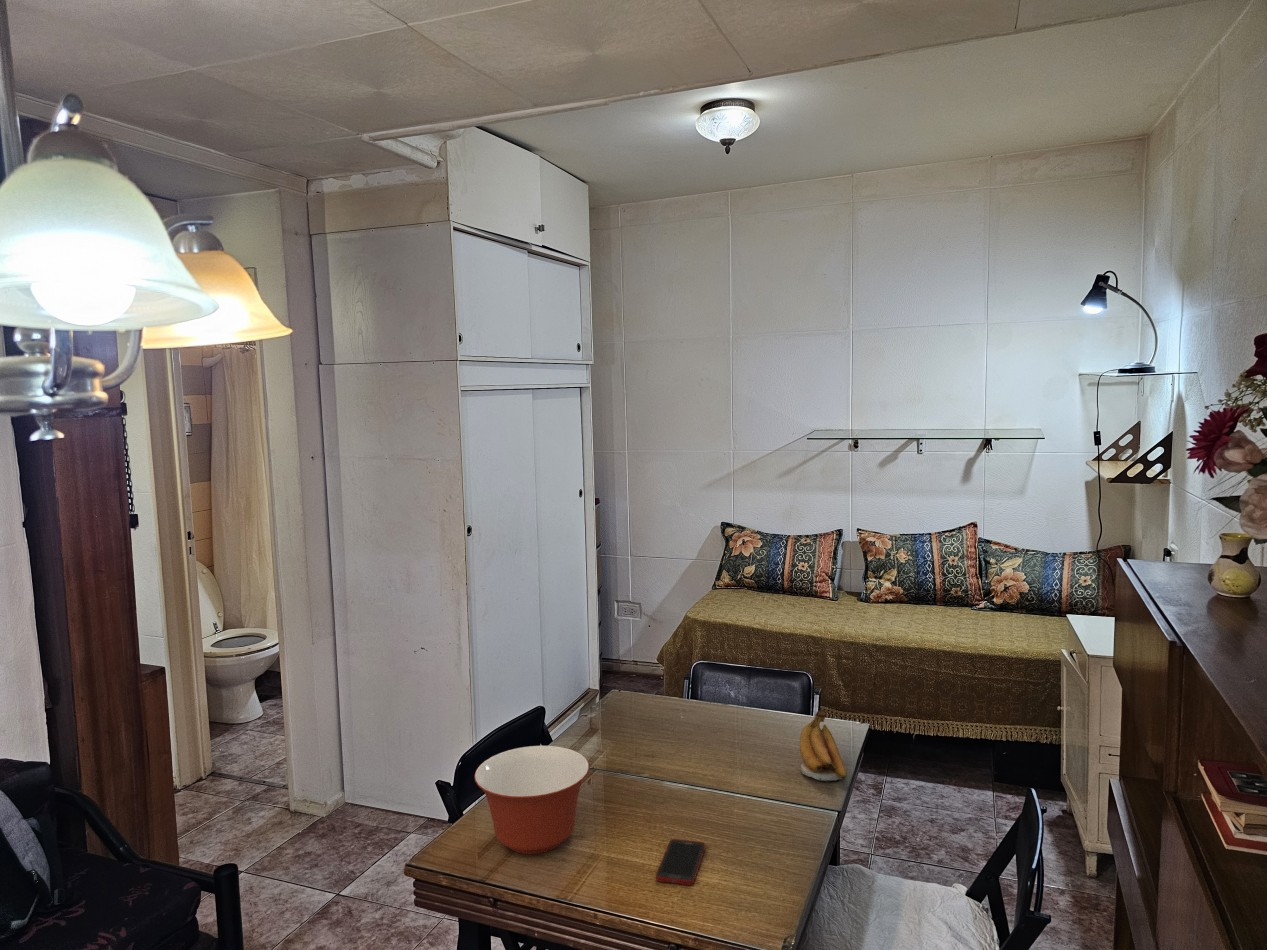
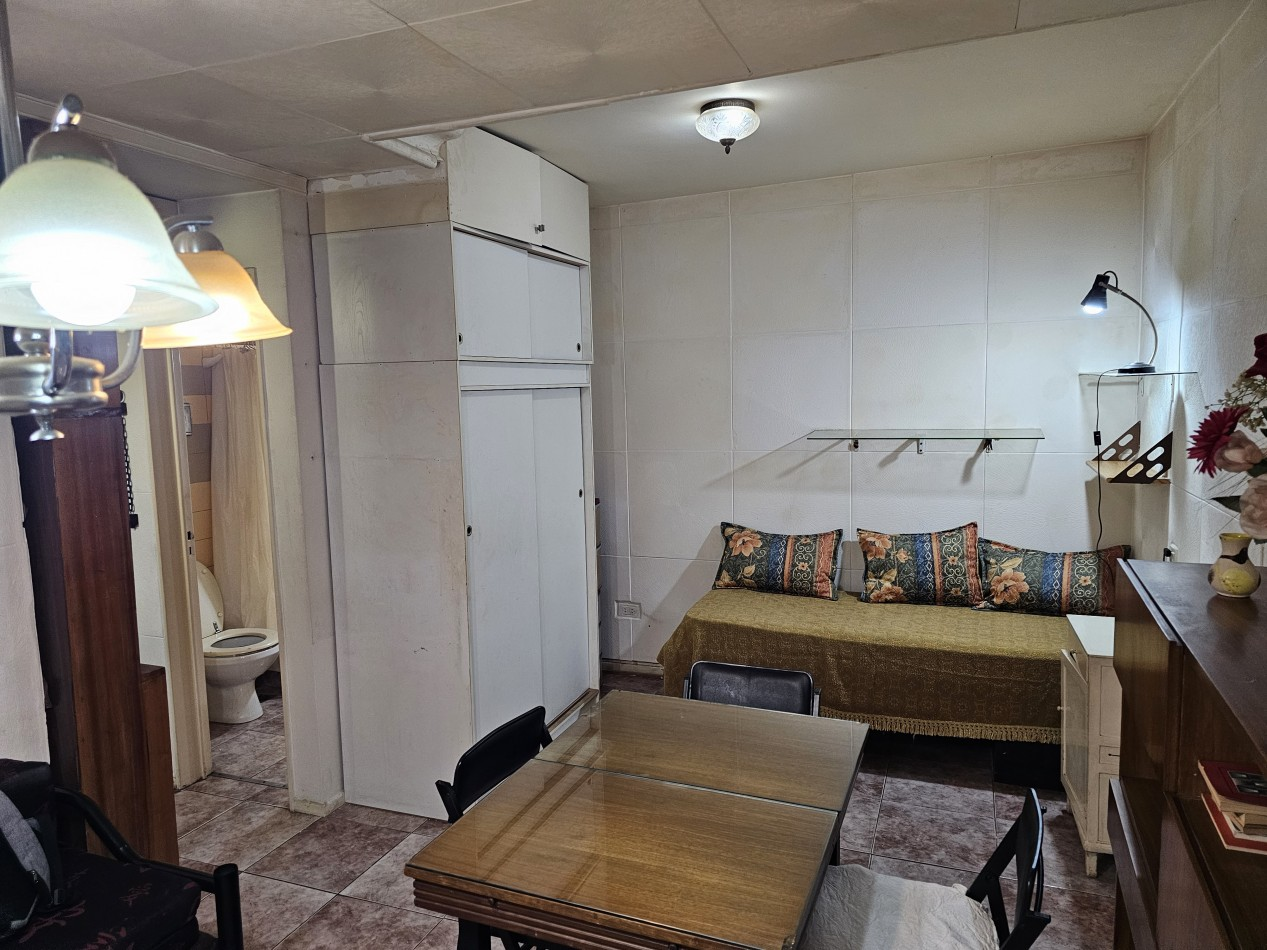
- banana (822, 747)
- mixing bowl (533, 804)
- cell phone (681, 861)
